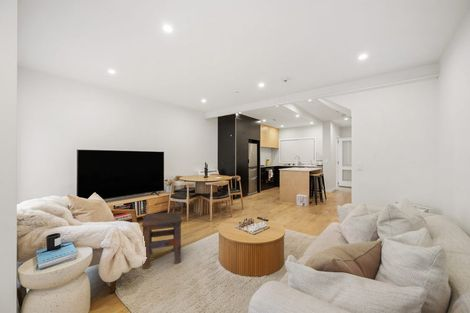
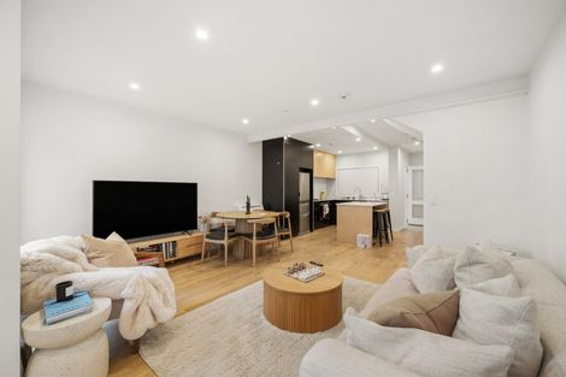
- side table (162, 235)
